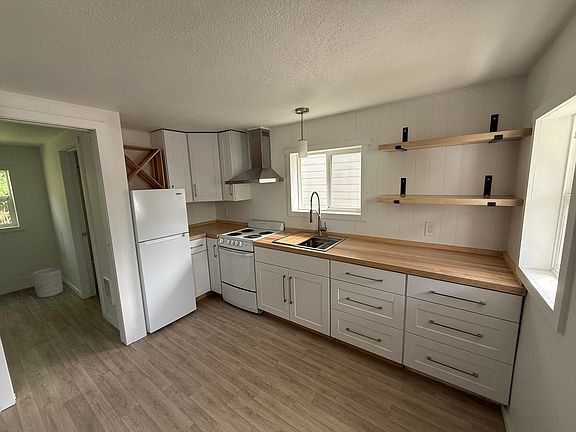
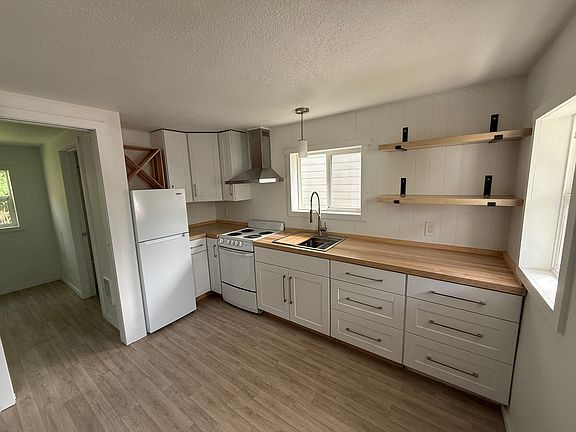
- waste bin (48, 281)
